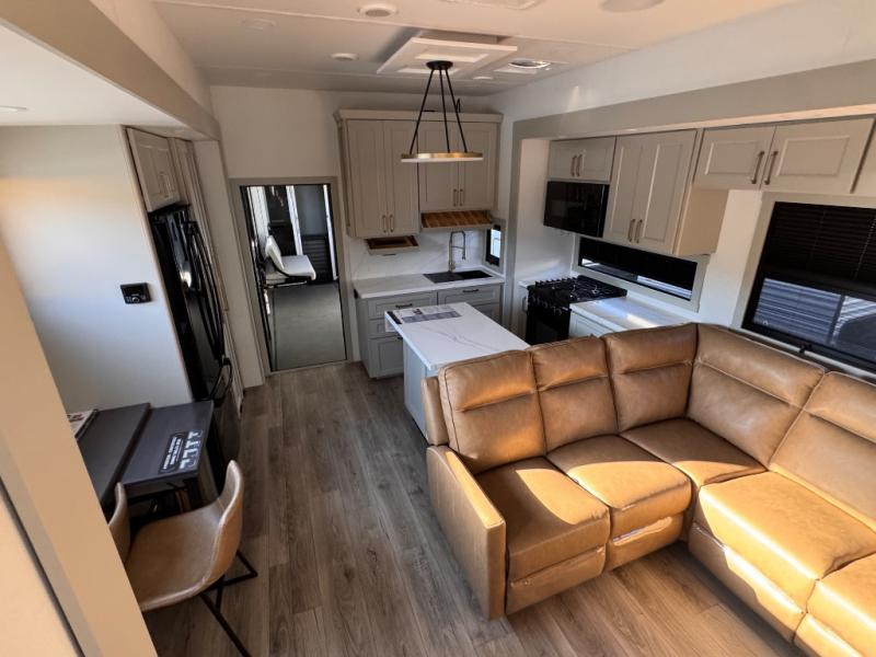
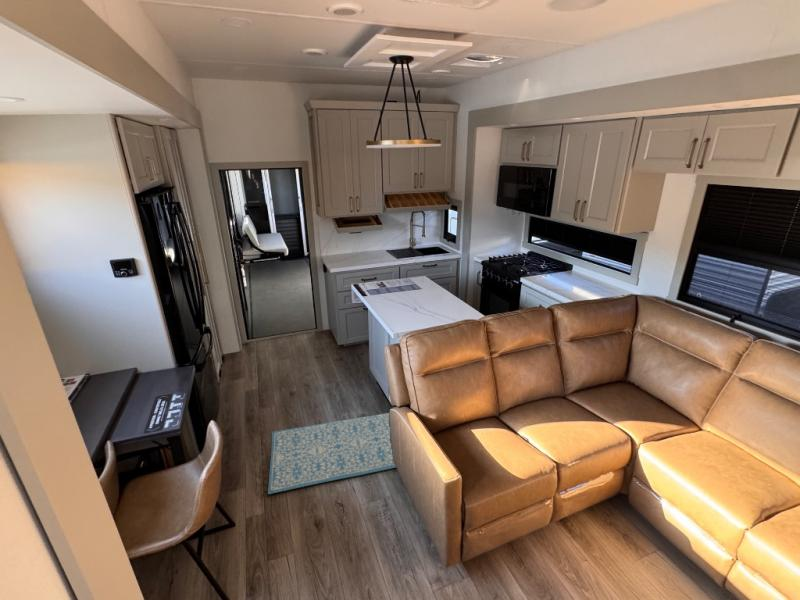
+ rug (357, 443)
